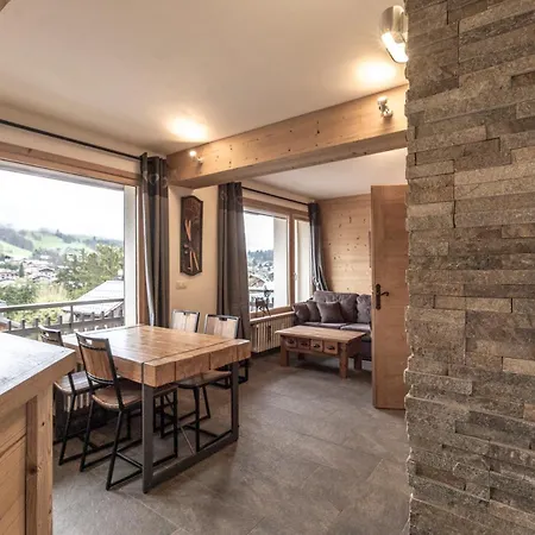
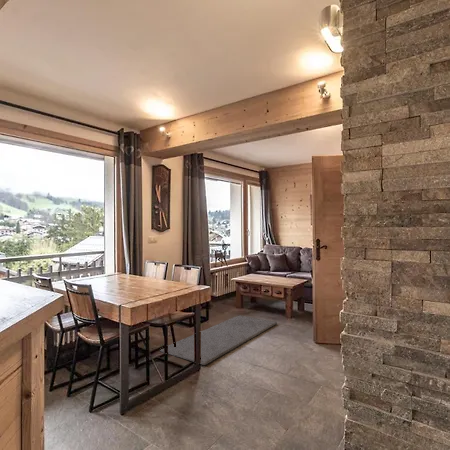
+ rug (225, 334)
